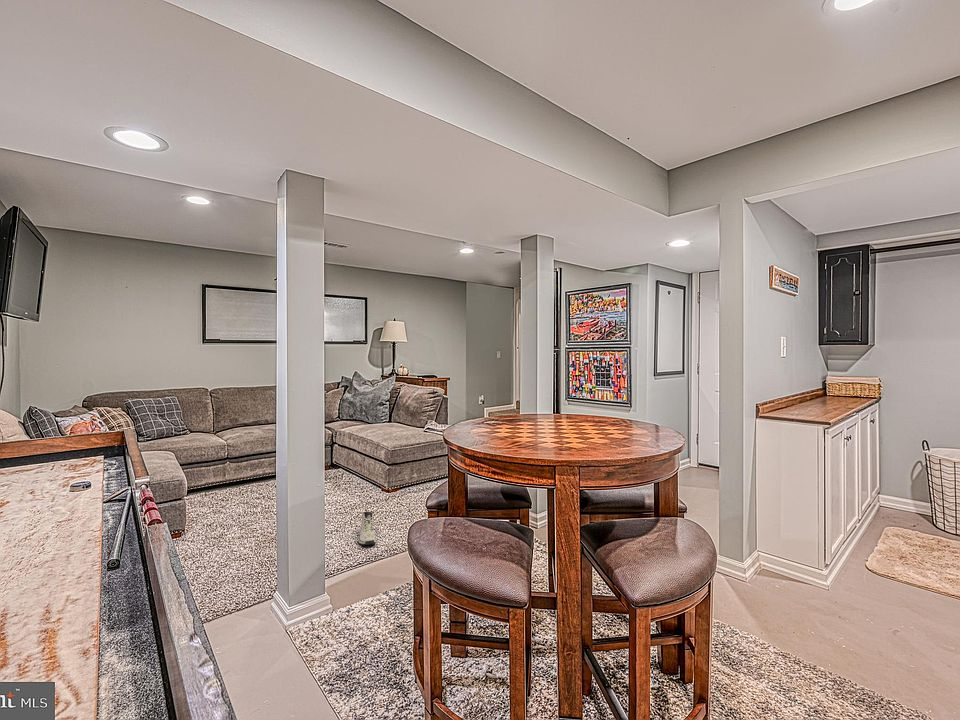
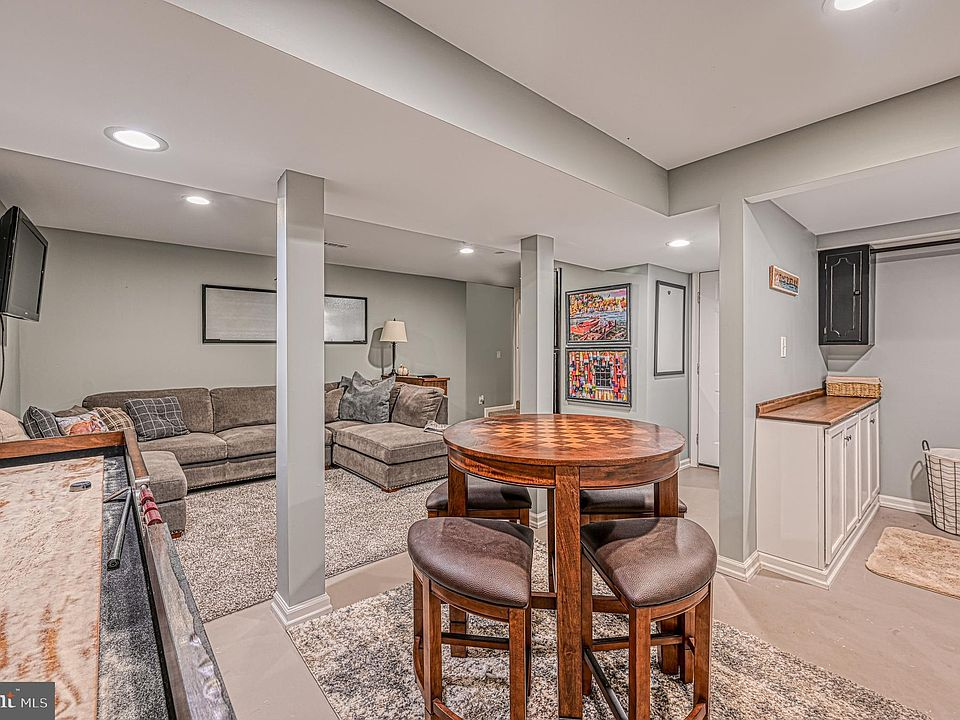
- sneaker (366, 526)
